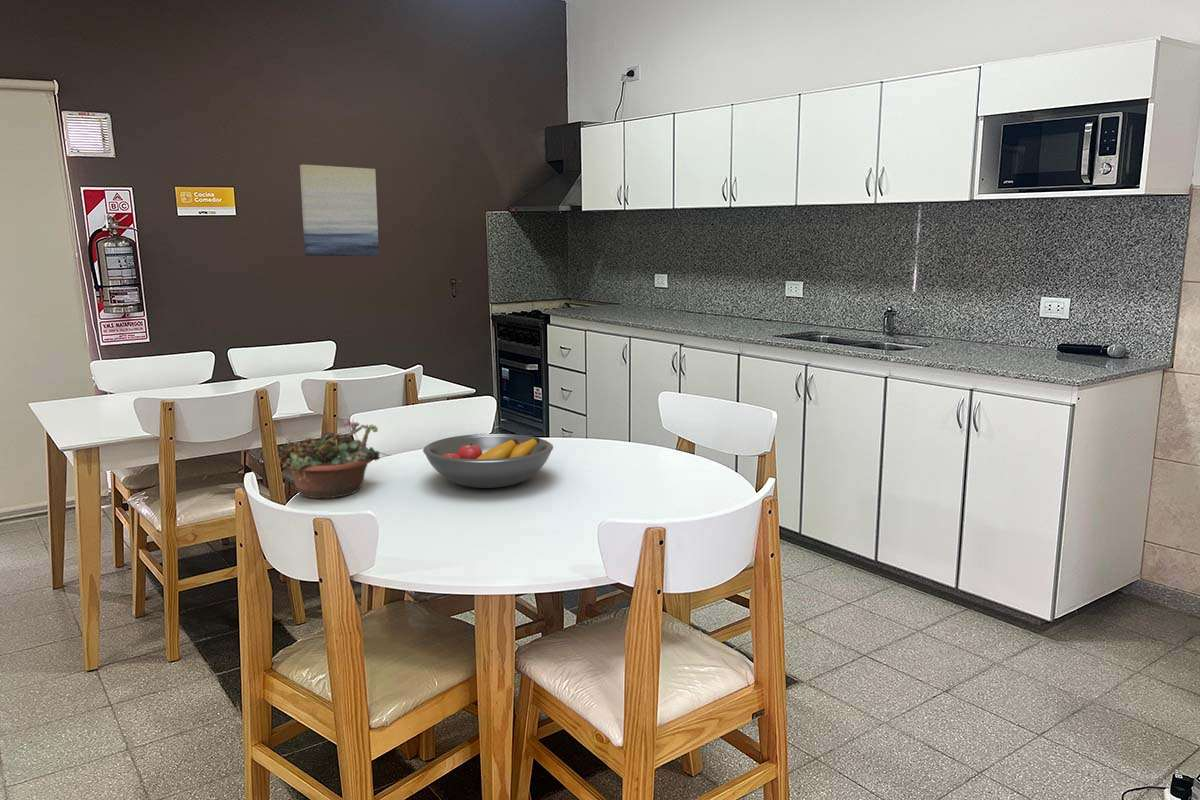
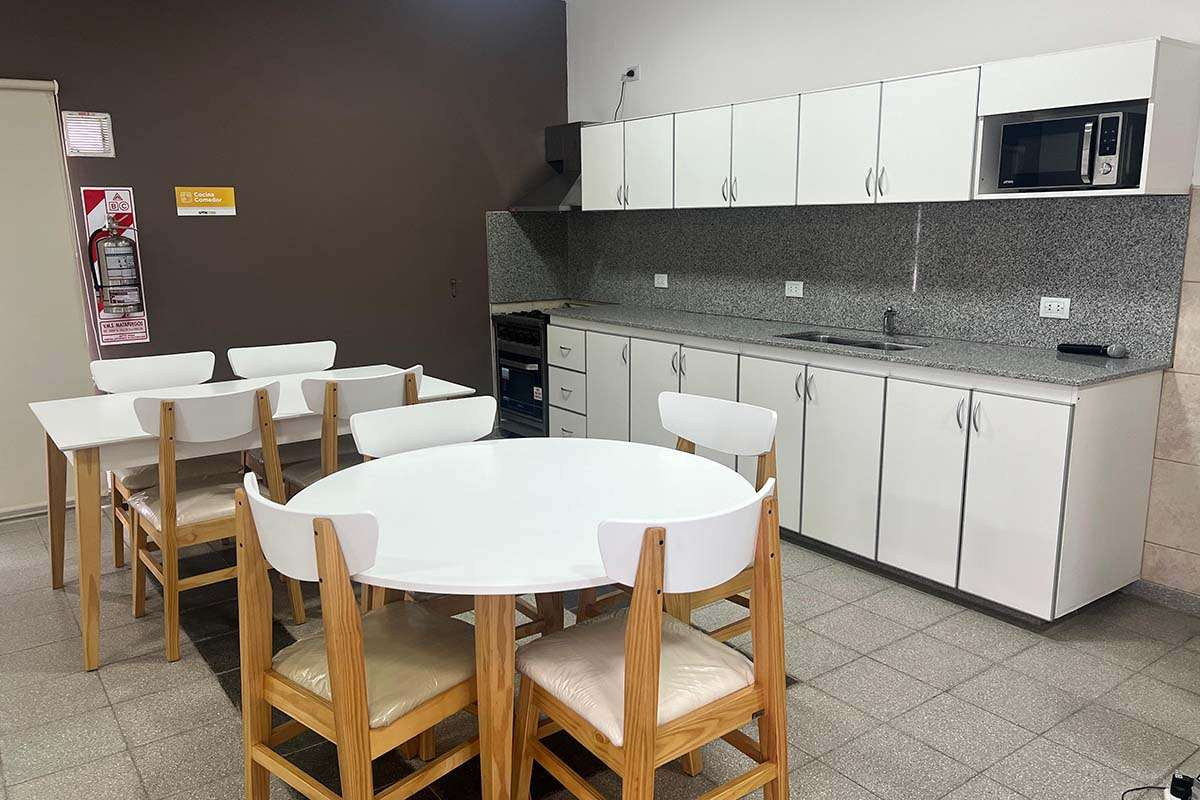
- fruit bowl (488, 459)
- succulent planter (329, 457)
- wall art (340, 211)
